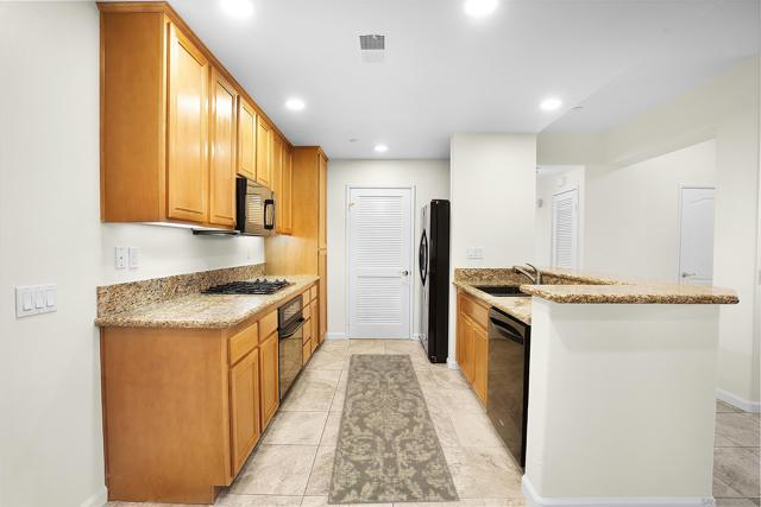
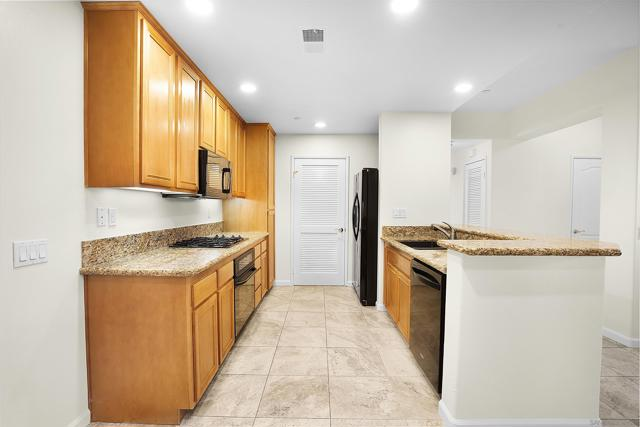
- rug (384, 399)
